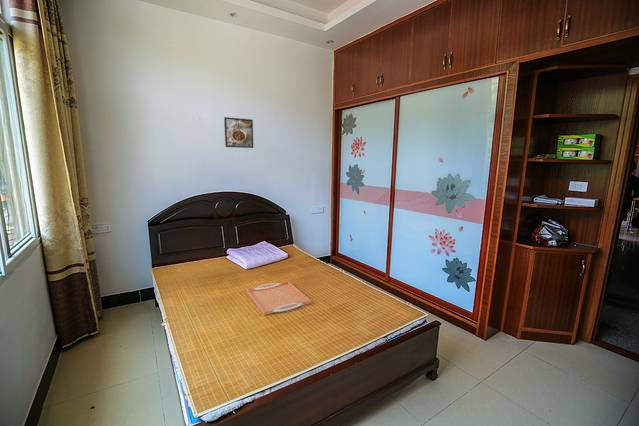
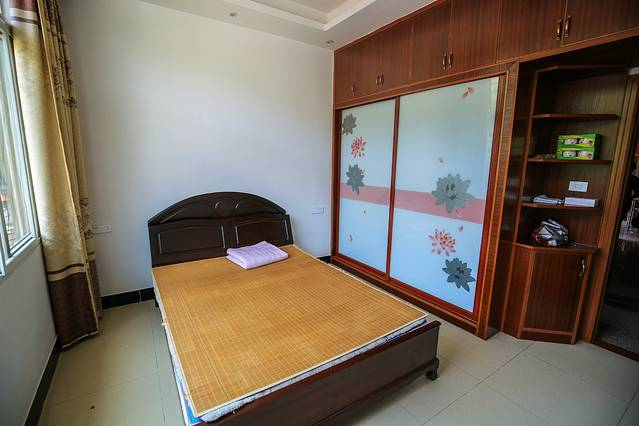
- serving tray (277, 295)
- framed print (239, 133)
